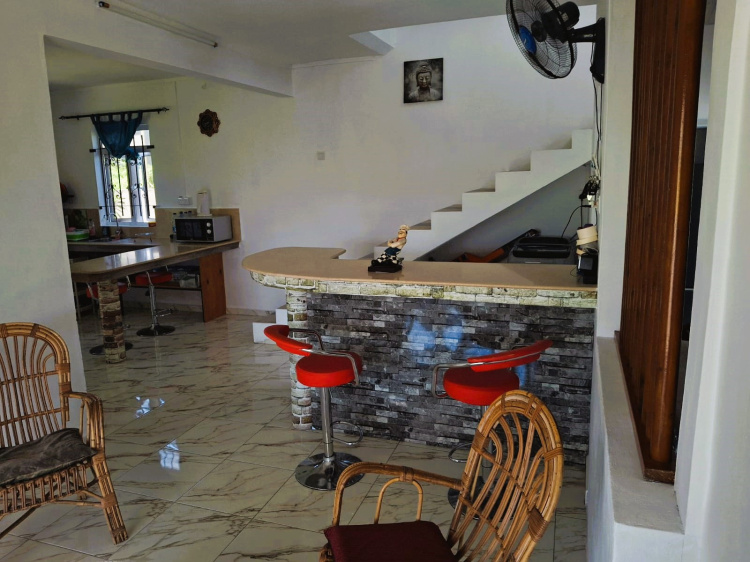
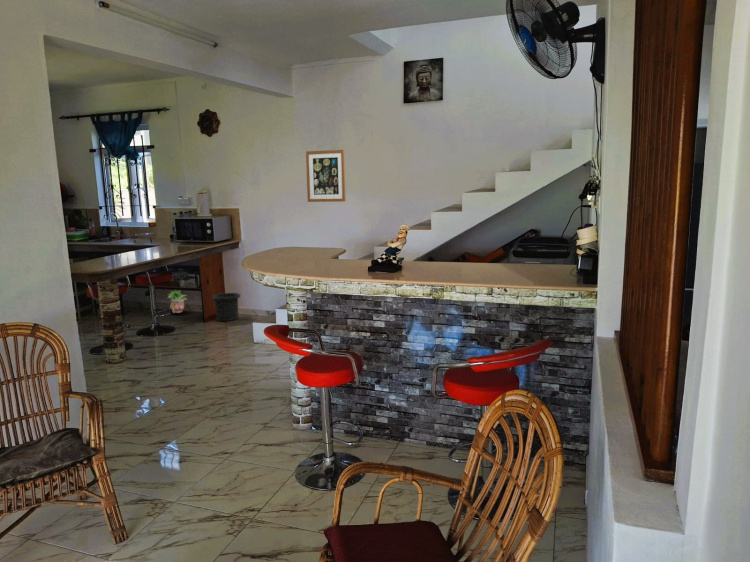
+ potted plant (177, 300)
+ wall art (325, 176)
+ trash can (227, 307)
